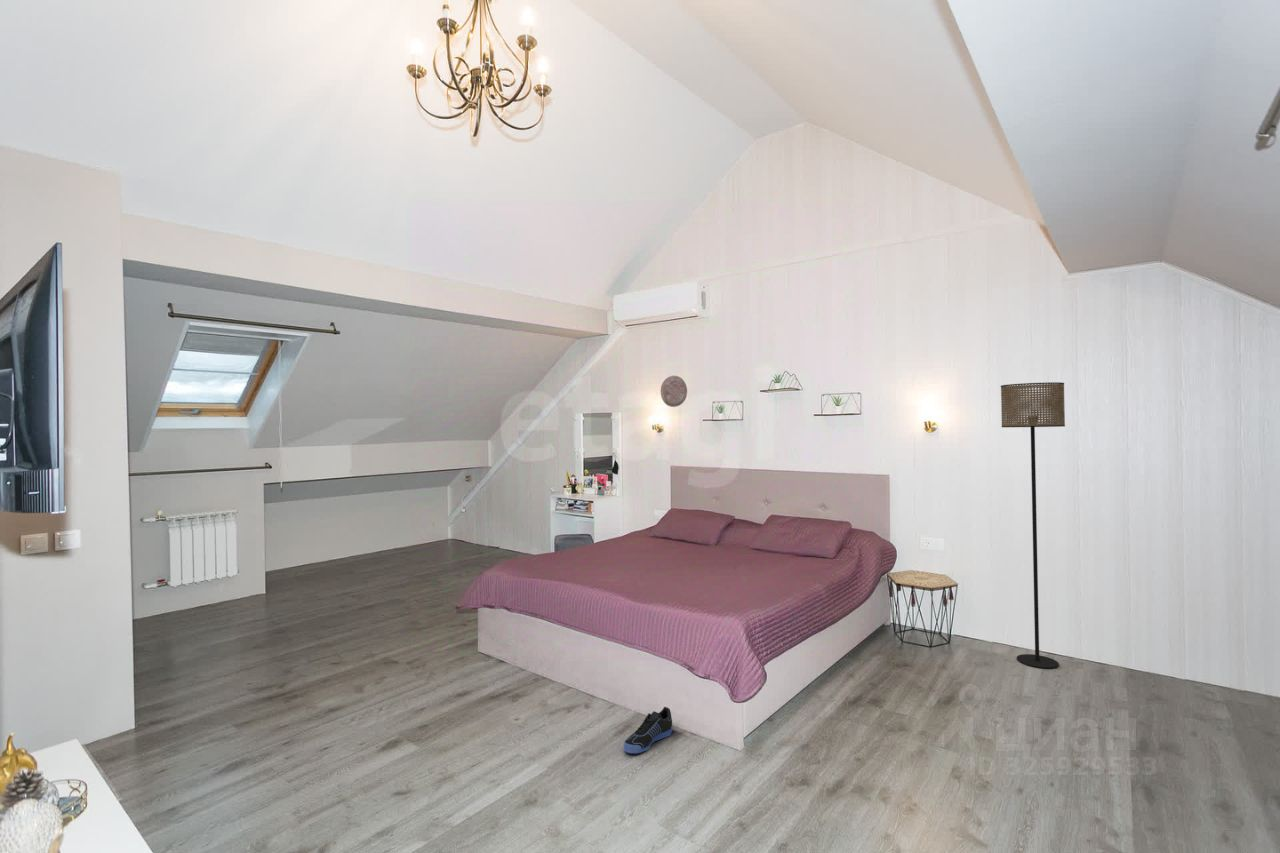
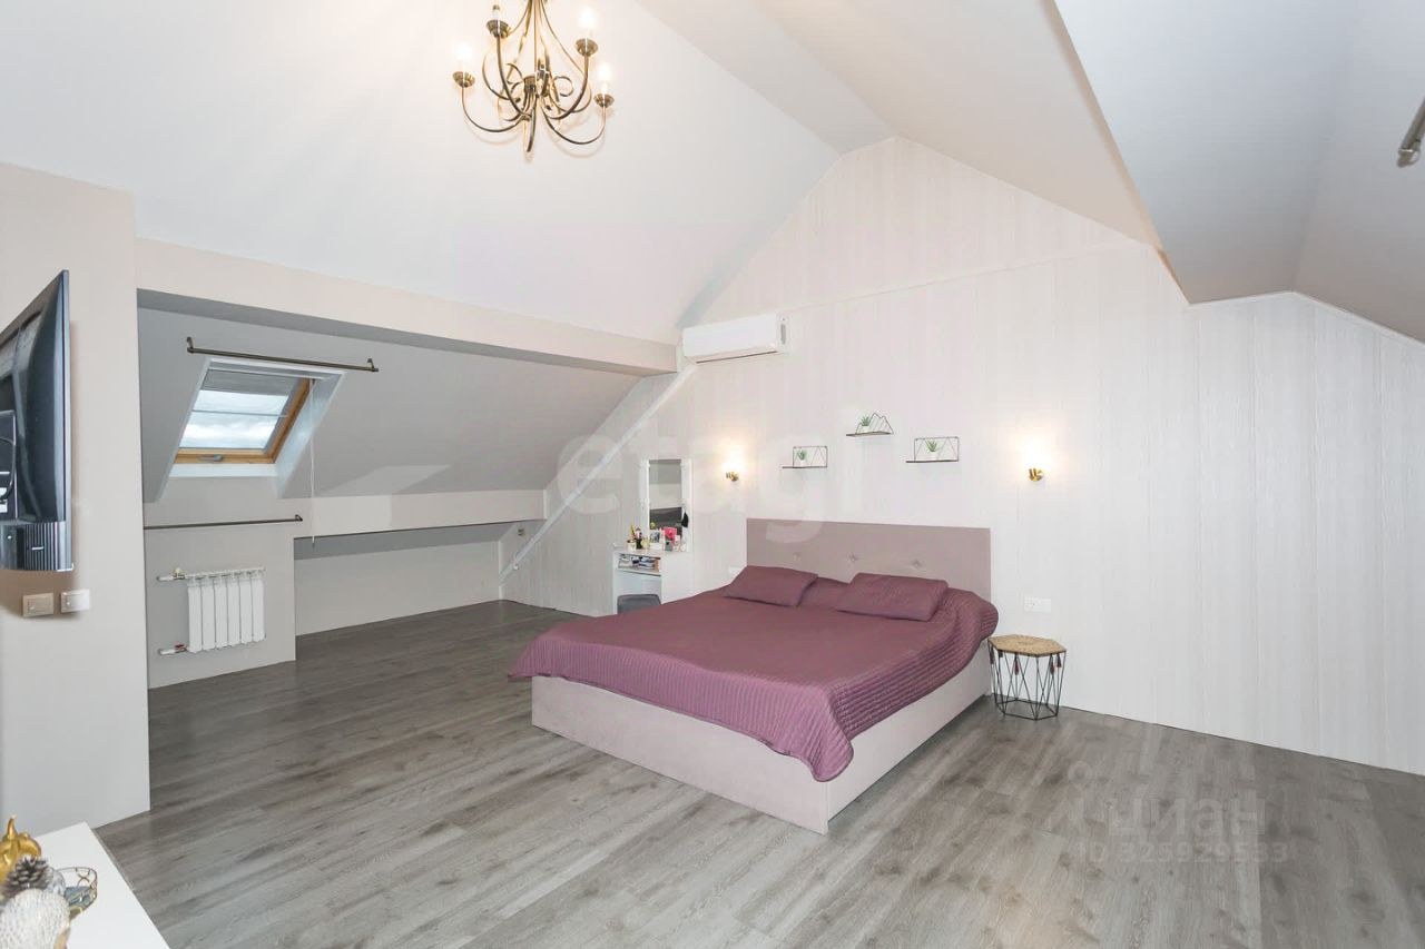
- floor lamp (1034, 522)
- decorative plate (674, 391)
- sneaker (647, 728)
